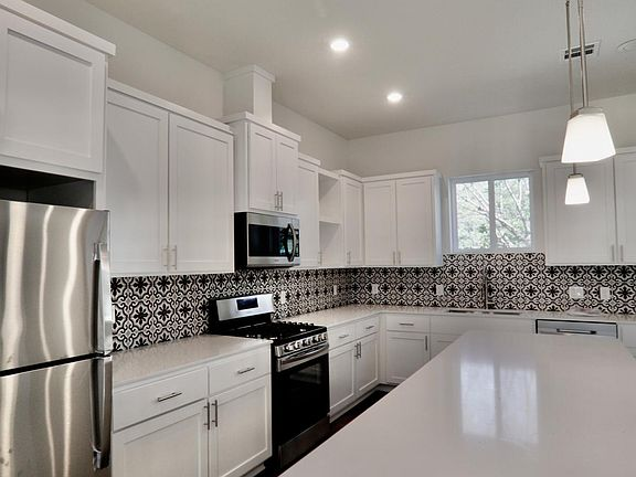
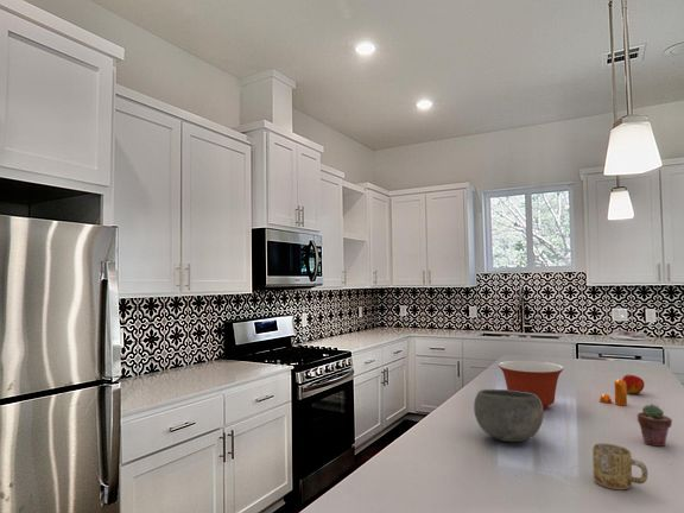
+ bowl (507, 414)
+ pepper shaker (615, 390)
+ apple (633, 384)
+ potted succulent (653, 424)
+ mixing bowl (530, 385)
+ mug (619, 467)
